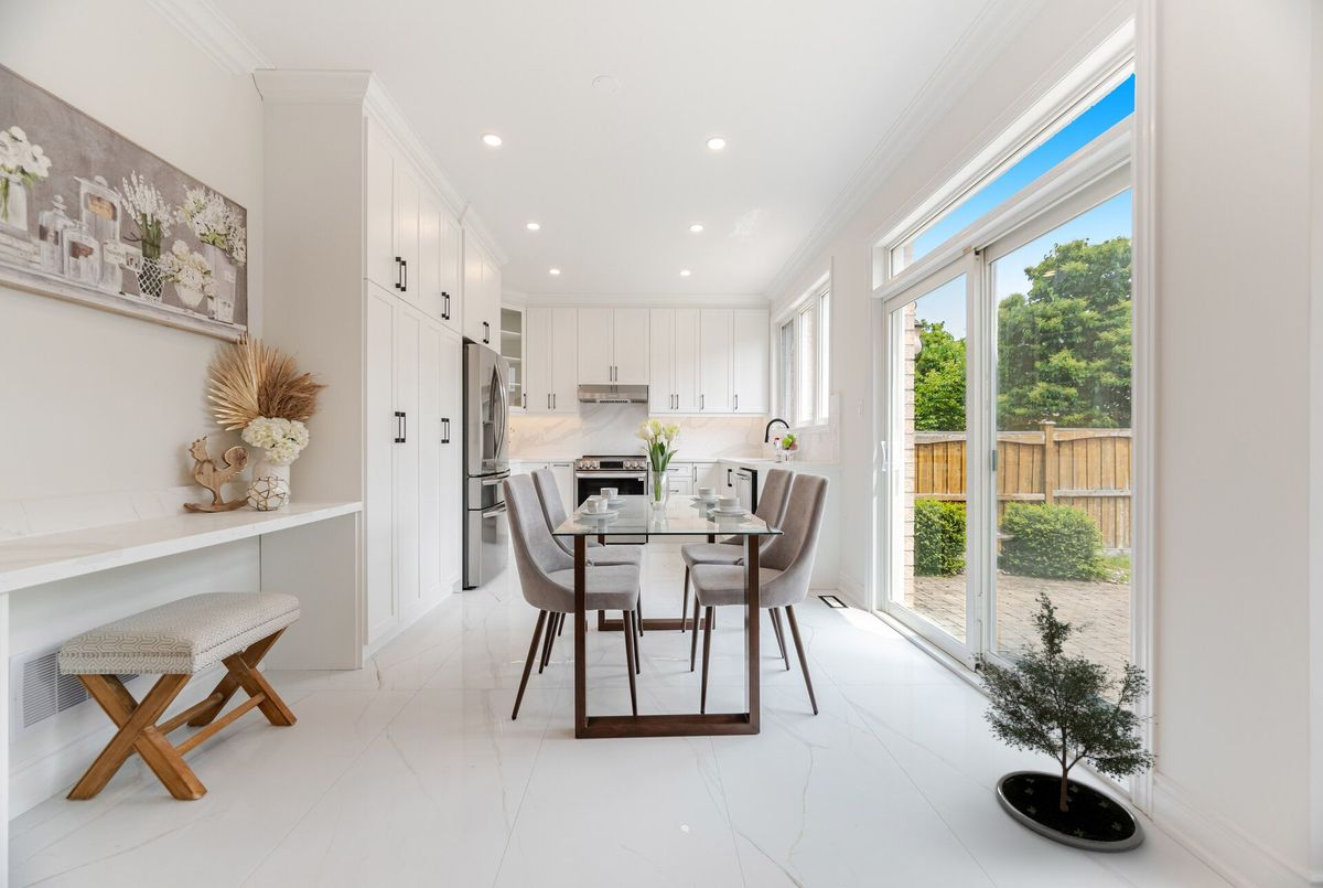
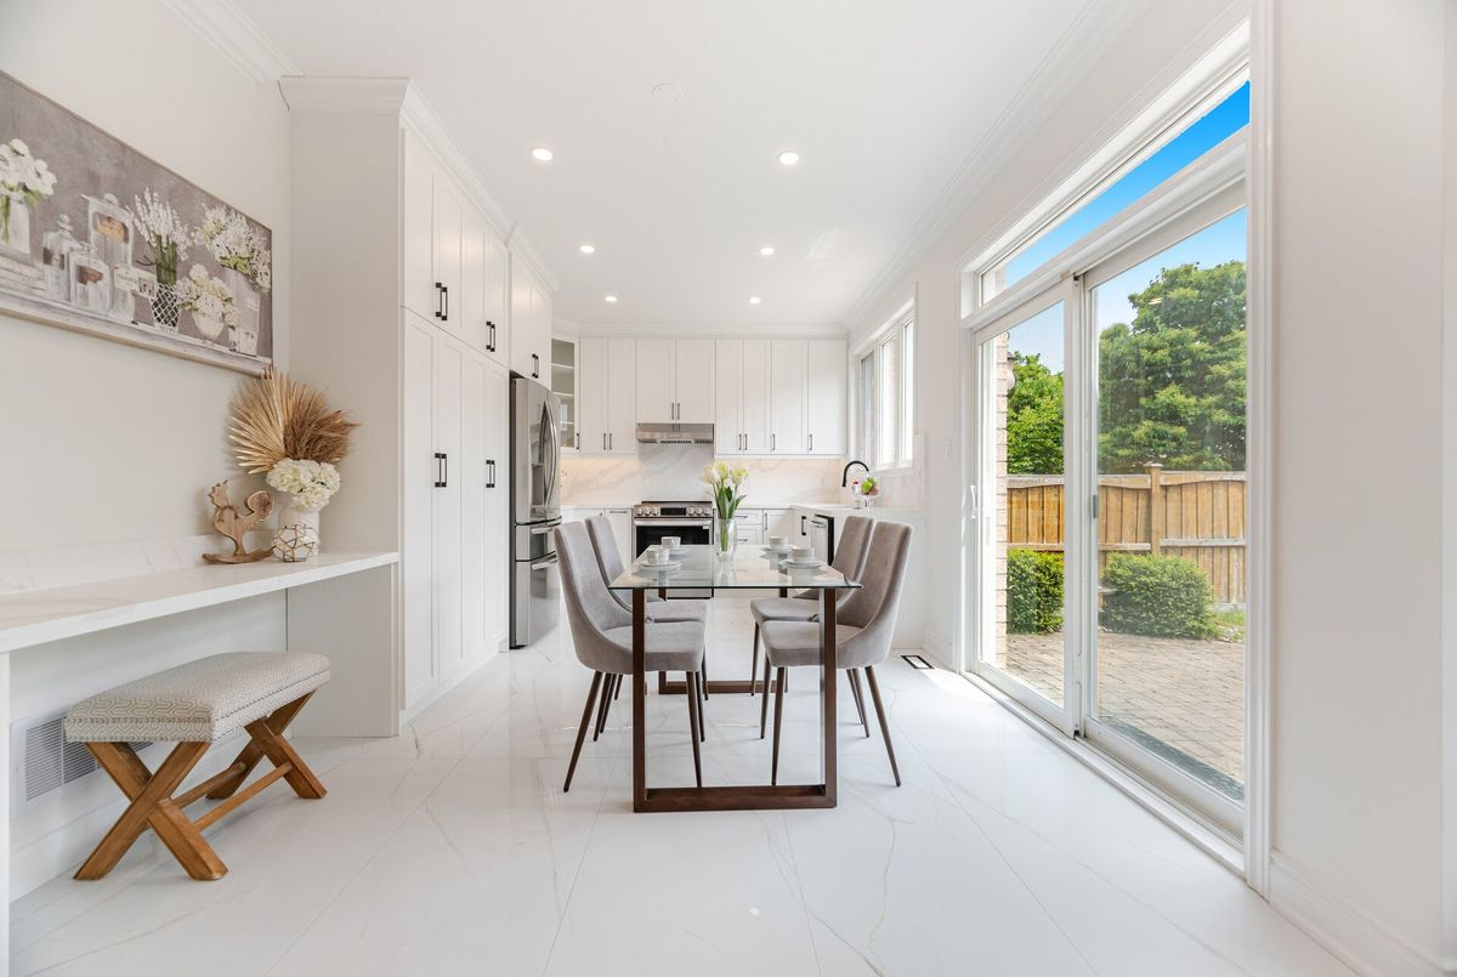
- potted tree (1060, 703)
